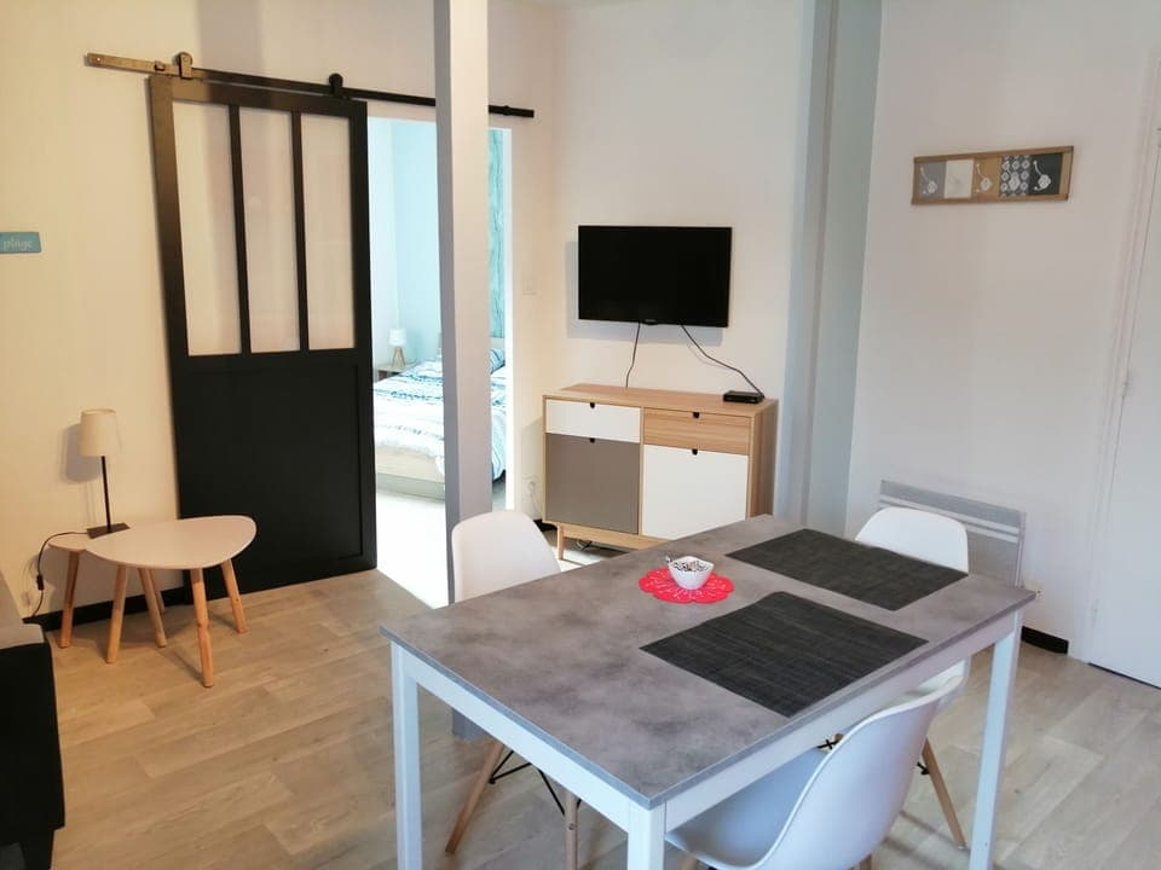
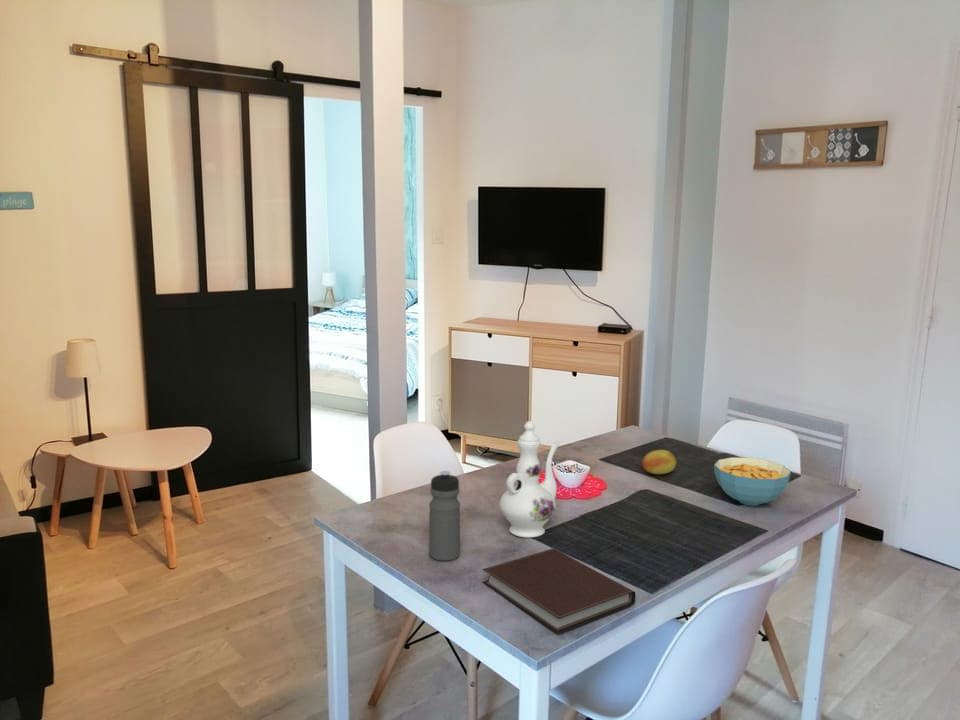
+ fruit (659, 461)
+ water bottle (444, 513)
+ cereal bowl (750, 484)
+ chinaware (533, 475)
+ notebook (556, 586)
